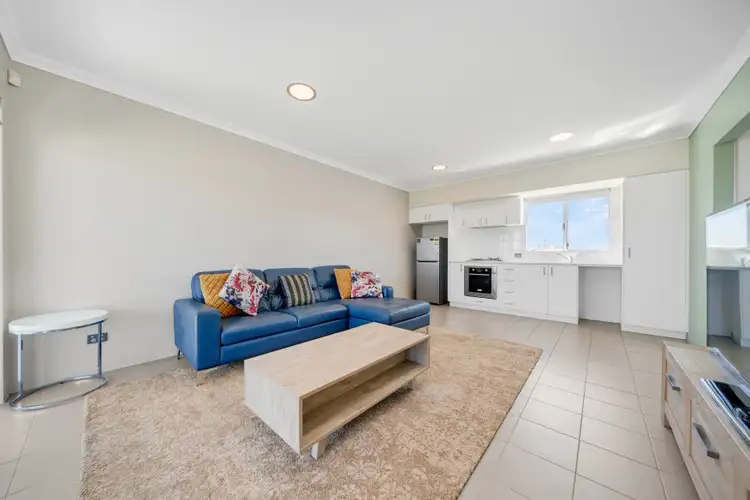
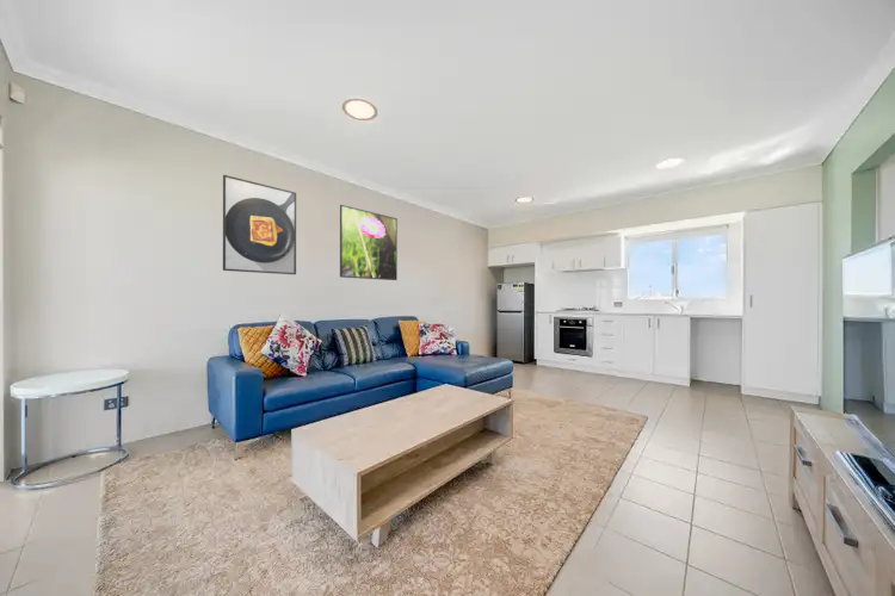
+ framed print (261, 228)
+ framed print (370, 244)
